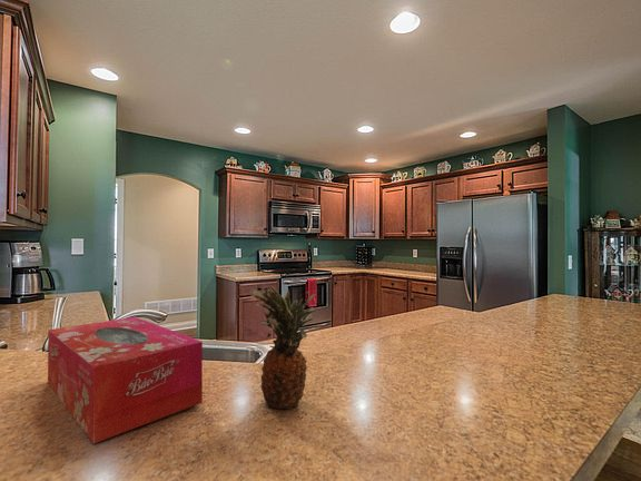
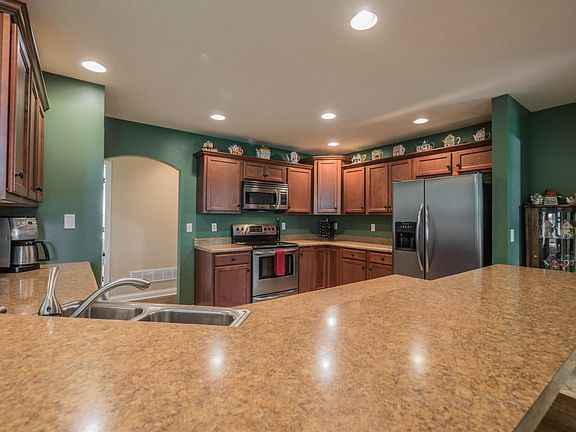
- fruit (282, 341)
- tissue box (119, 363)
